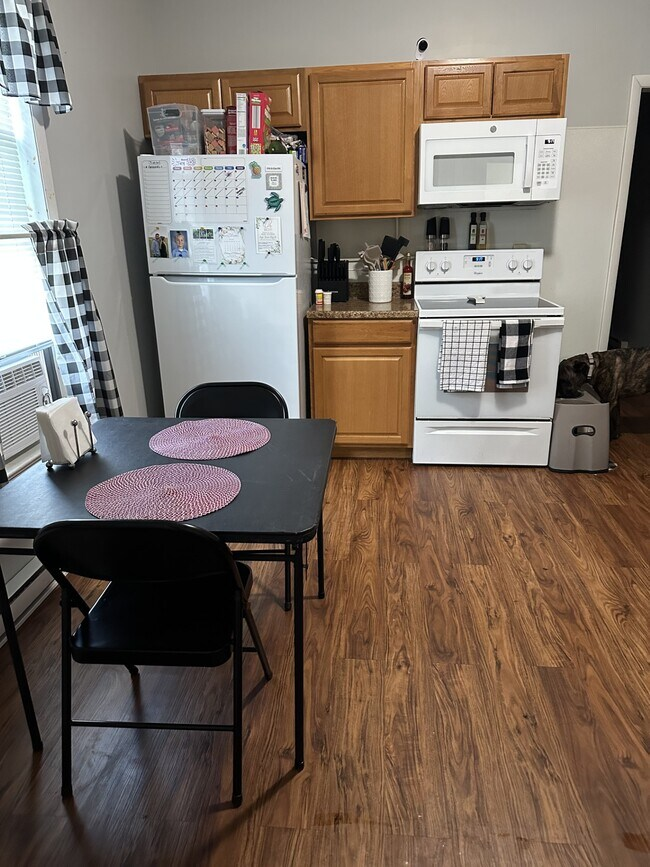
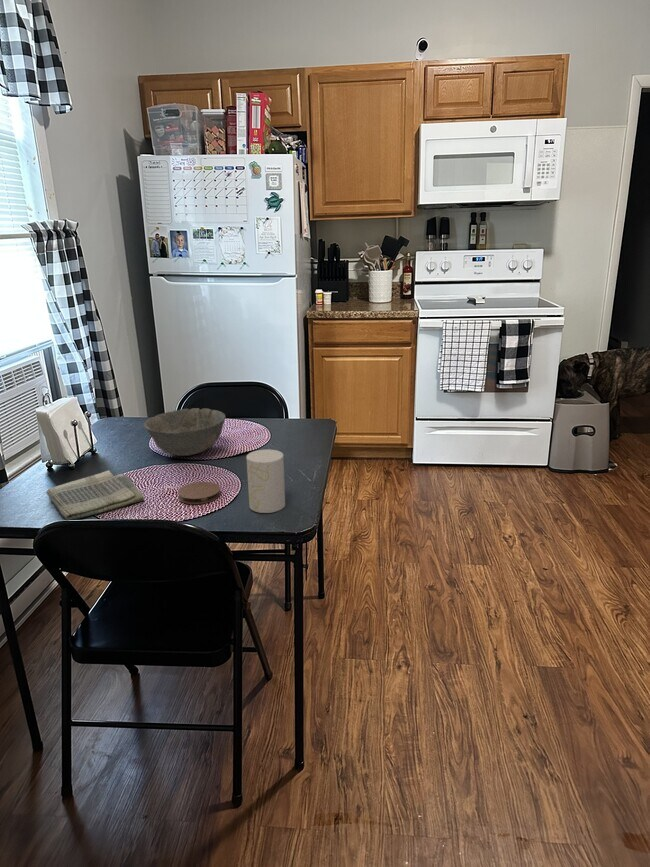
+ dish towel (95, 492)
+ coaster (199, 492)
+ cup (266, 480)
+ bowl (186, 435)
